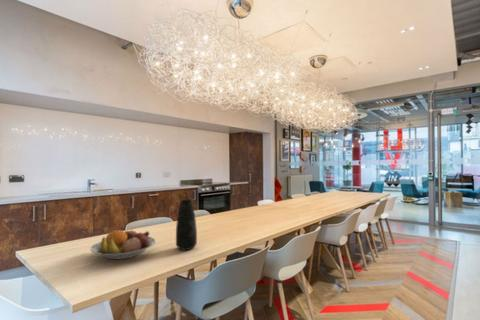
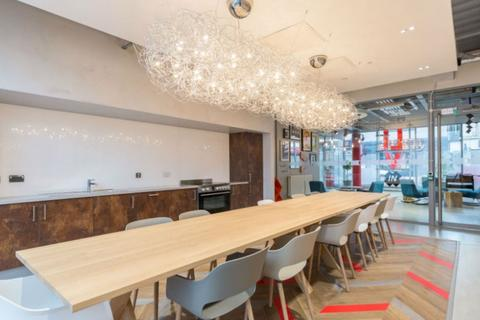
- vase (186, 224)
- fruit bowl (124, 241)
